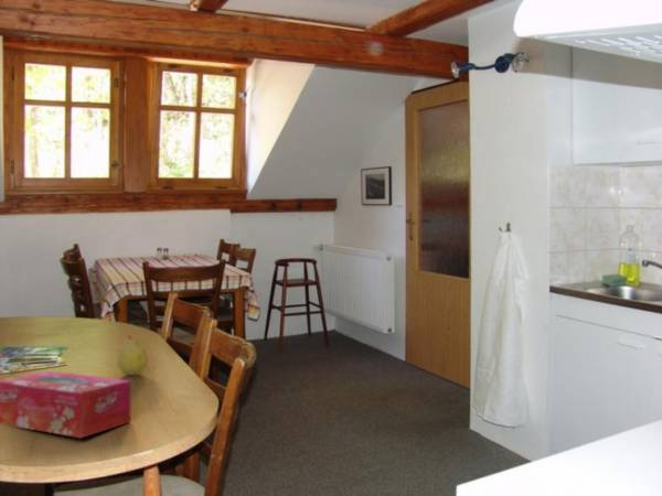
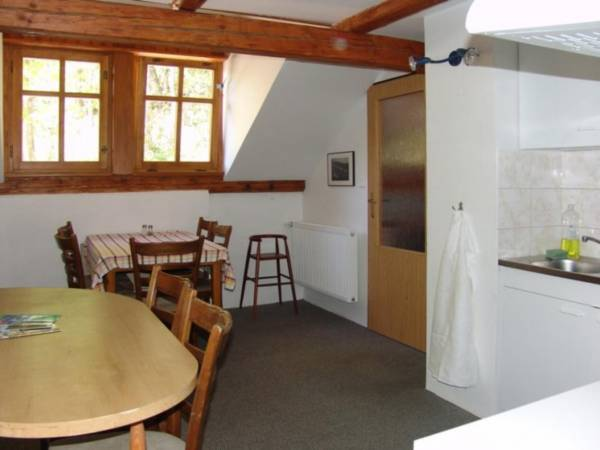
- tissue box (62, 401)
- fruit (132, 354)
